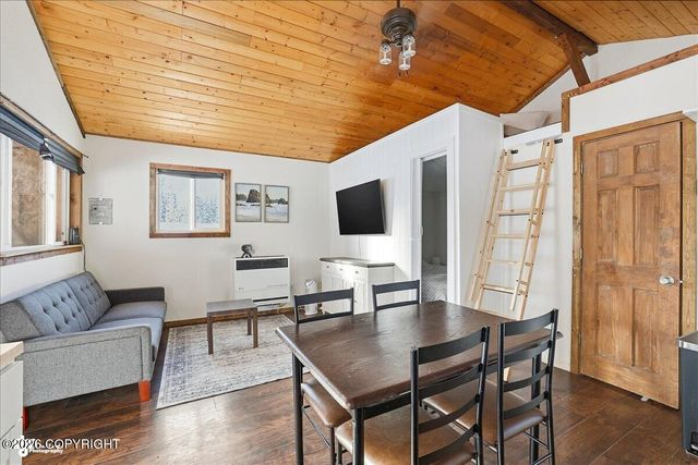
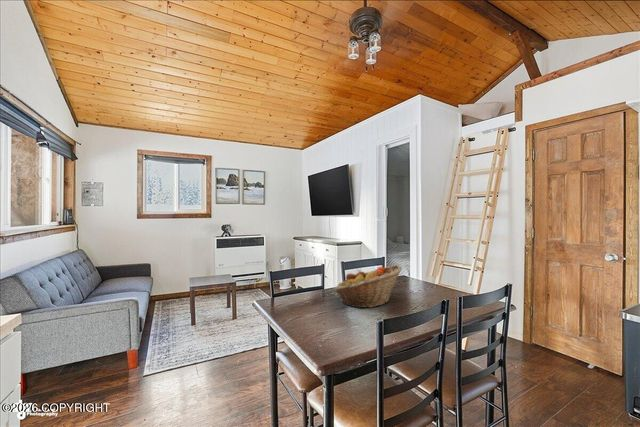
+ fruit basket (368, 283)
